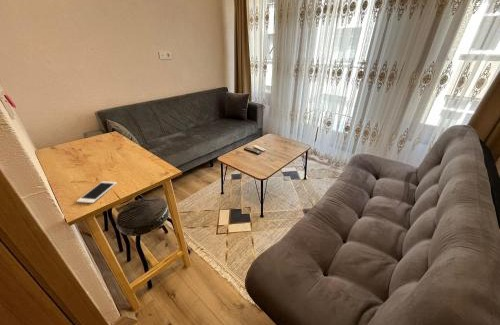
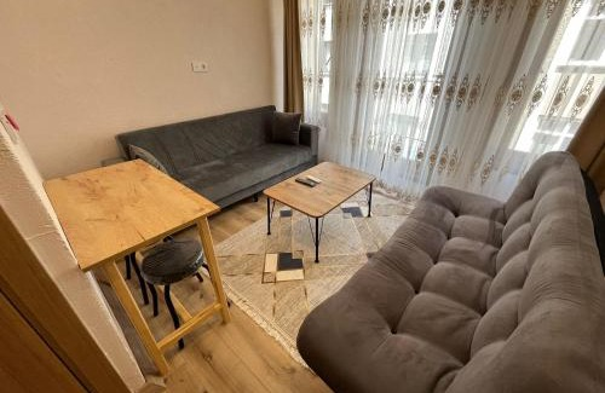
- cell phone (98, 191)
